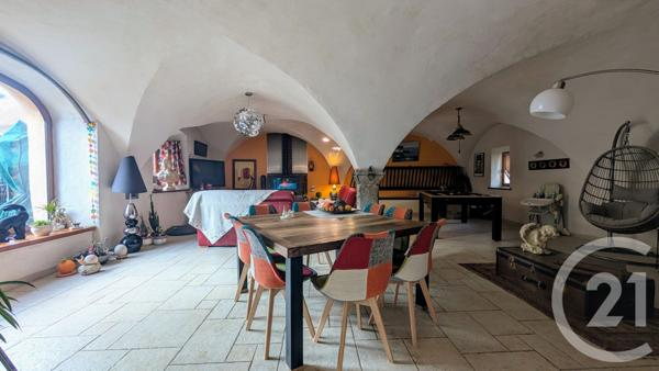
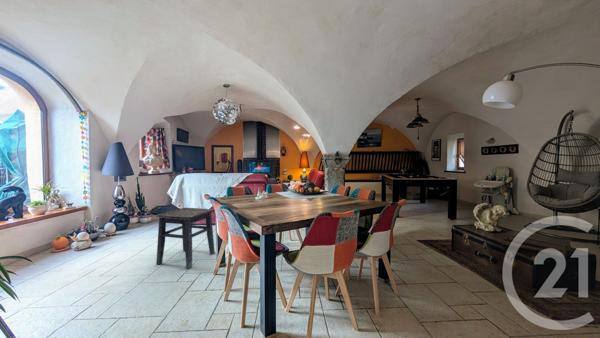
+ side table (187, 235)
